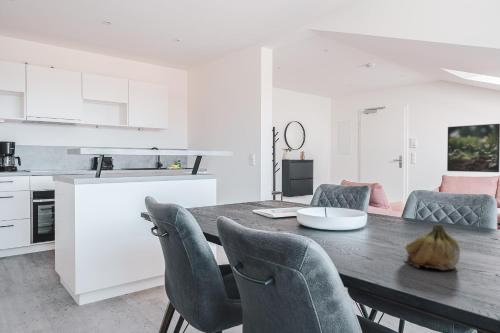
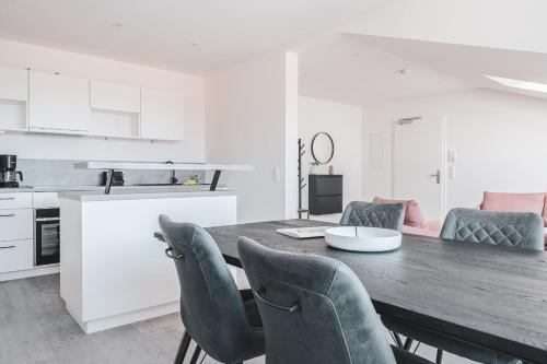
- fruit (430, 242)
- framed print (472, 148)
